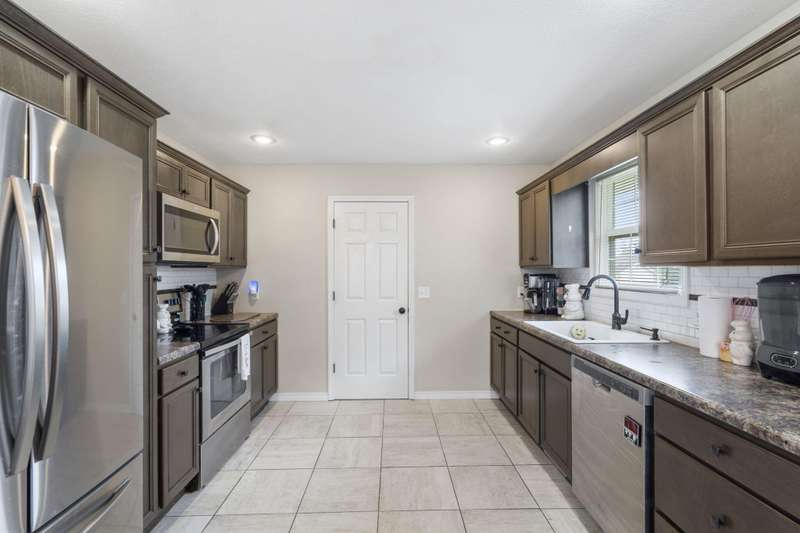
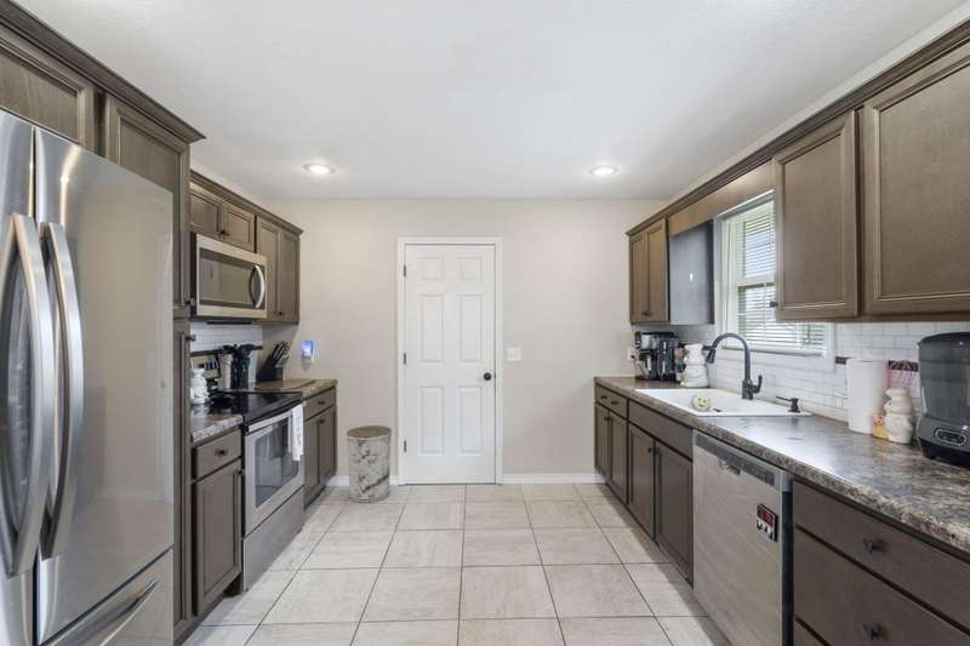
+ trash can (369, 461)
